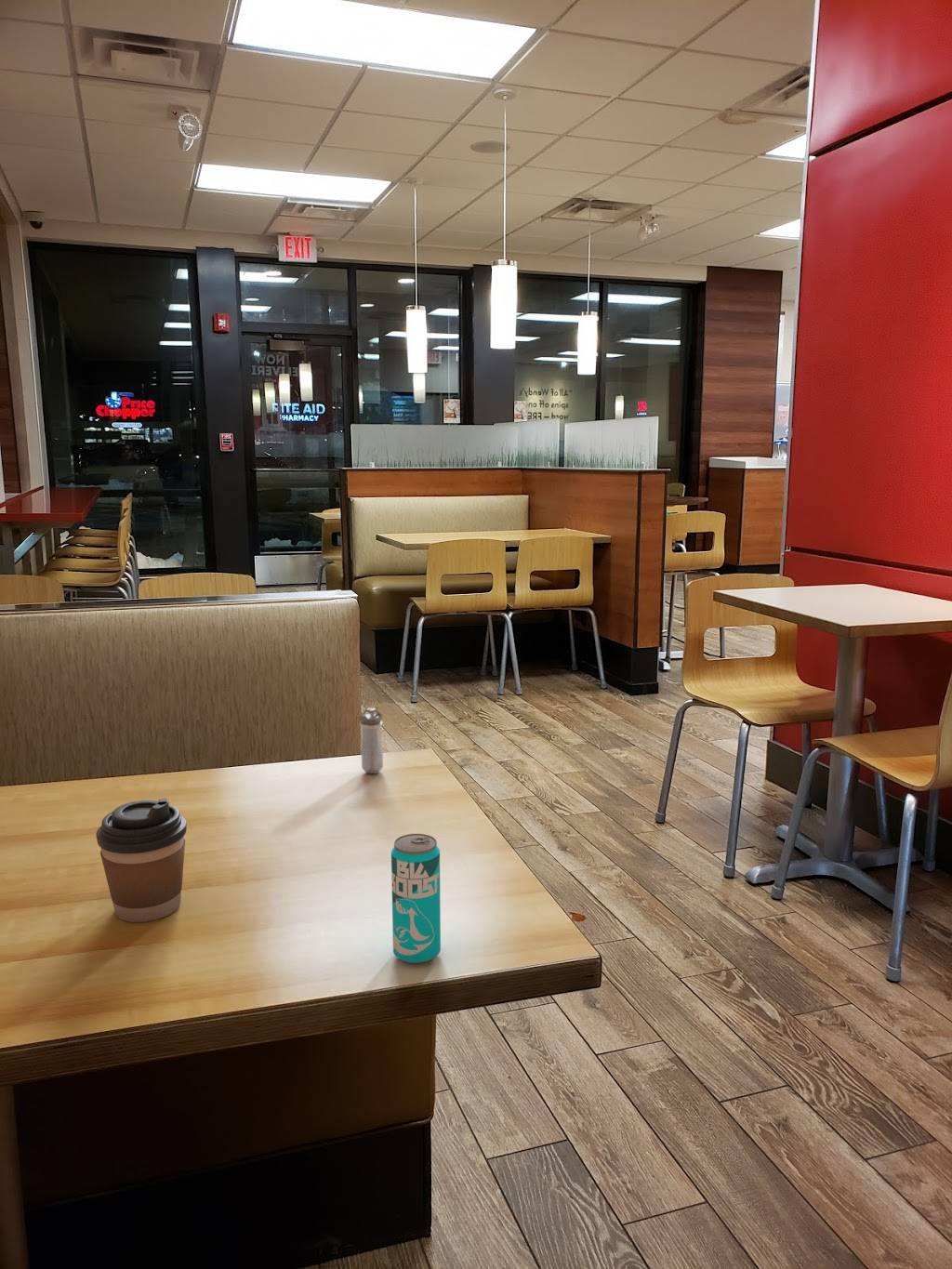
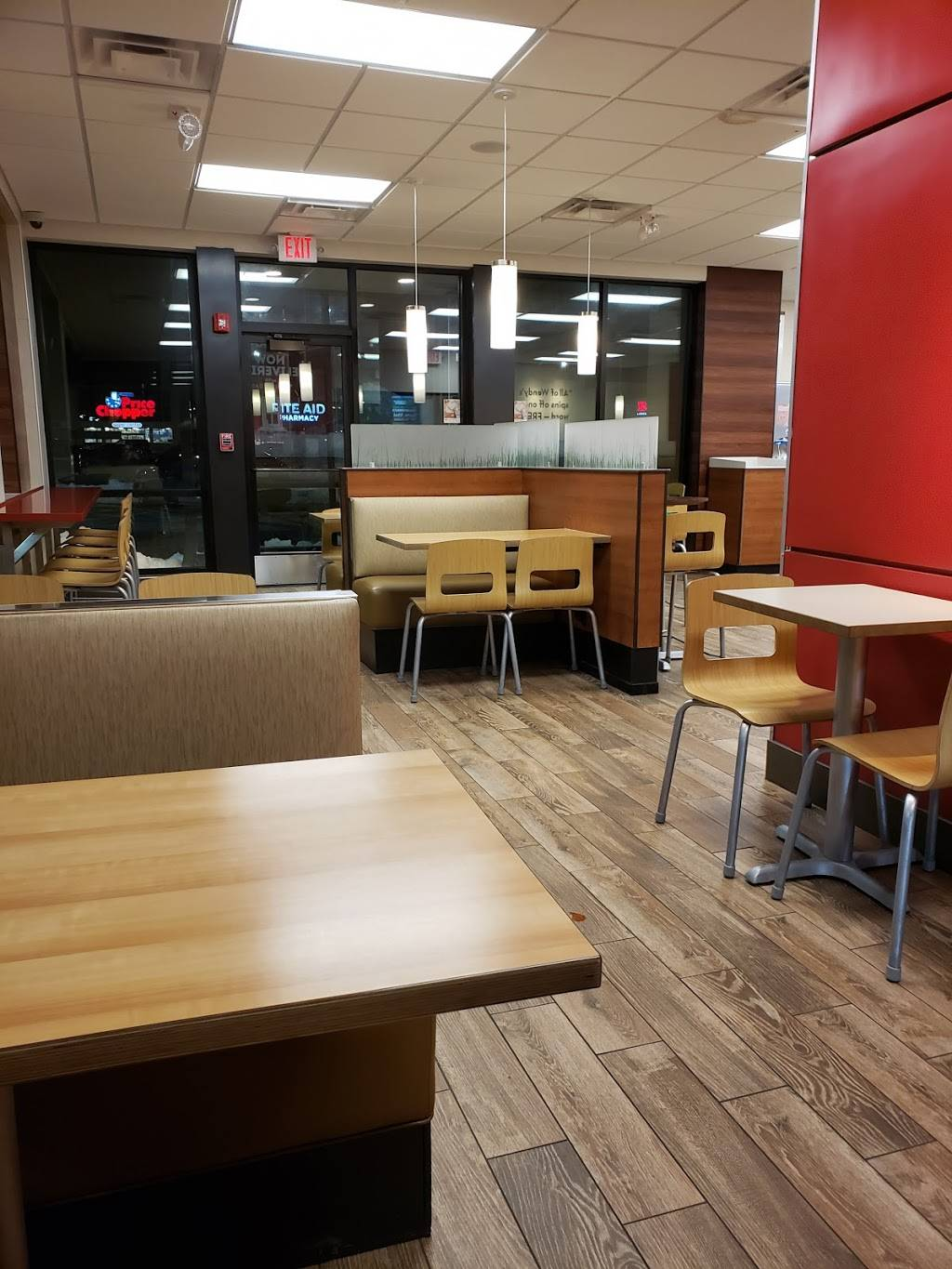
- coffee cup (144, 854)
- beverage can (416, 897)
- shaker (371, 740)
